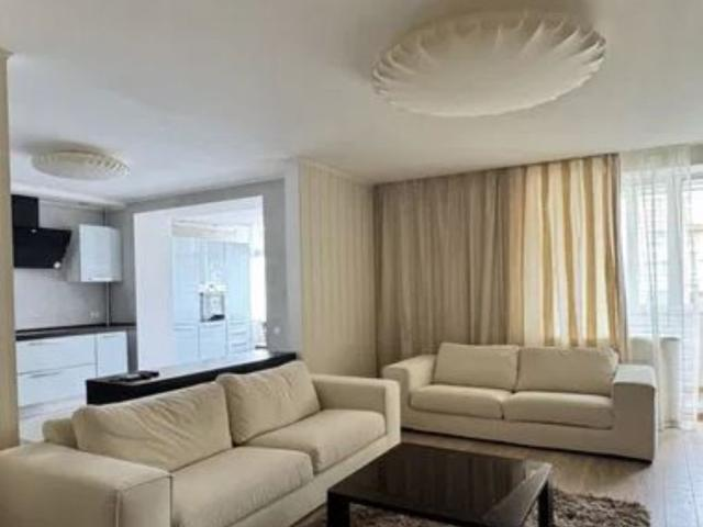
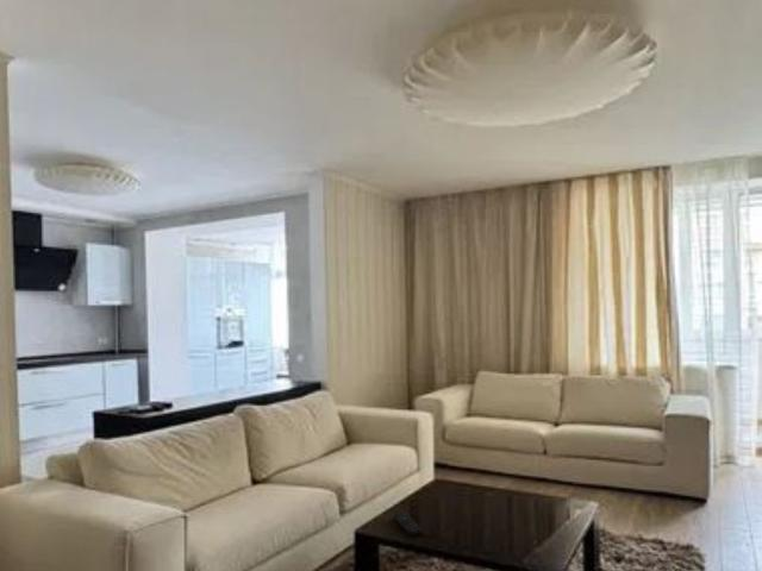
+ remote control (407, 522)
